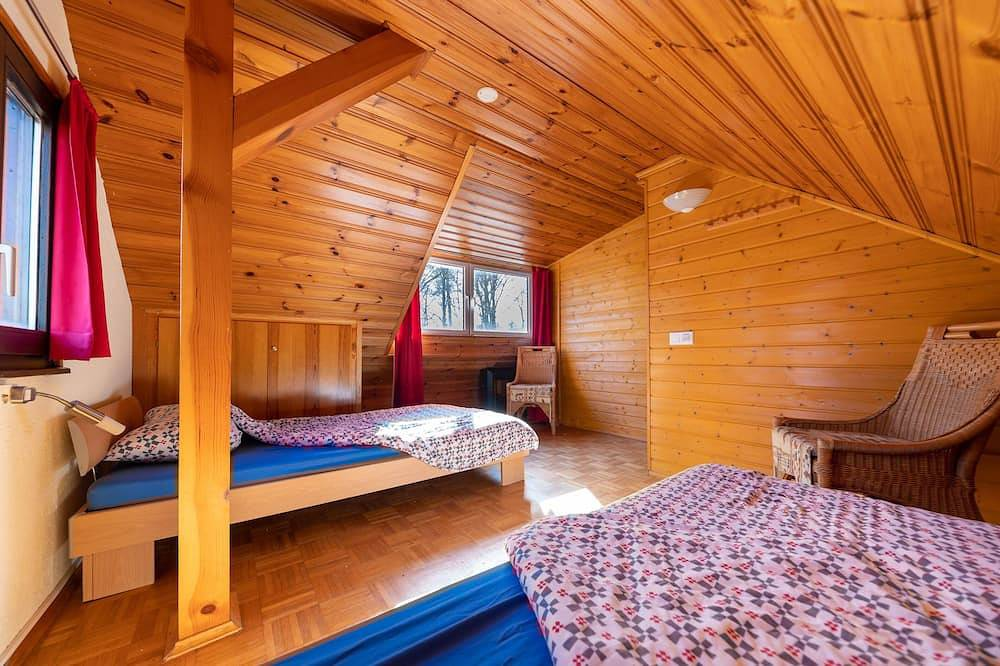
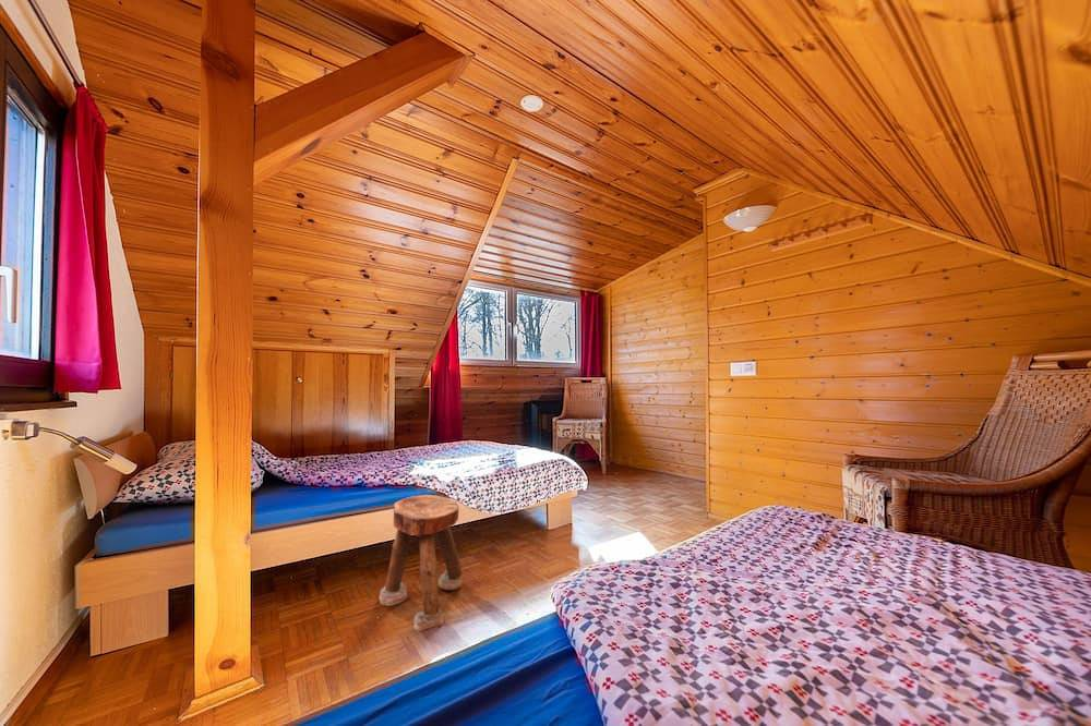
+ stool (428, 553)
